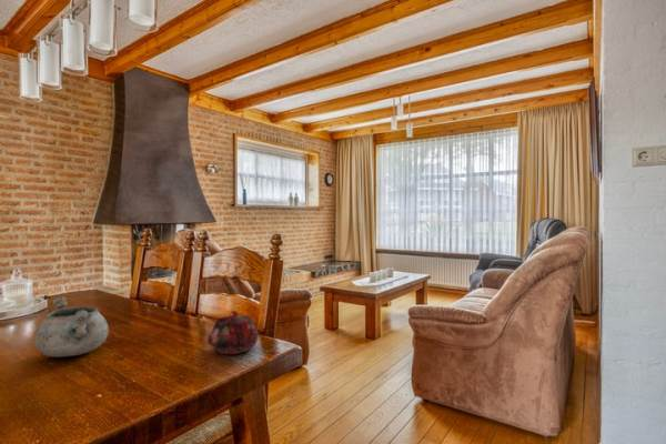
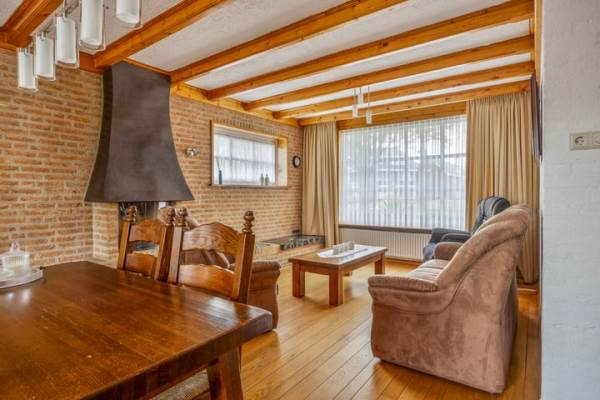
- teapot (235, 330)
- decorative bowl (73, 327)
